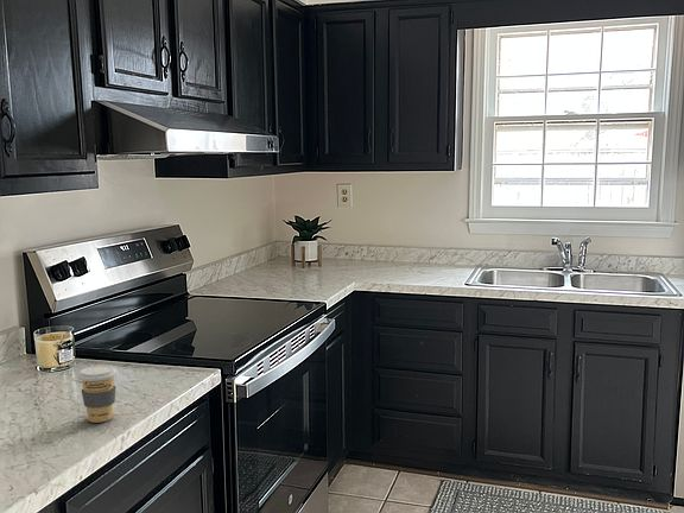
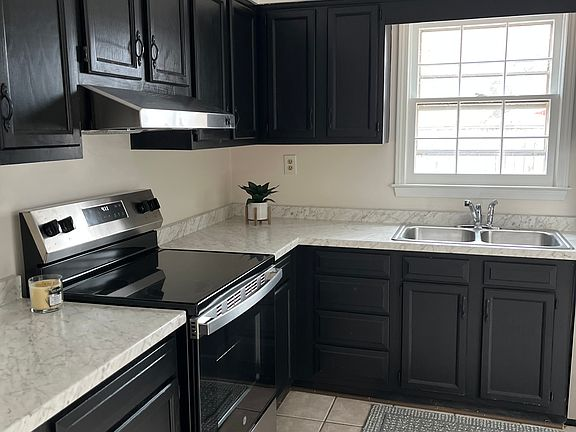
- coffee cup (99, 393)
